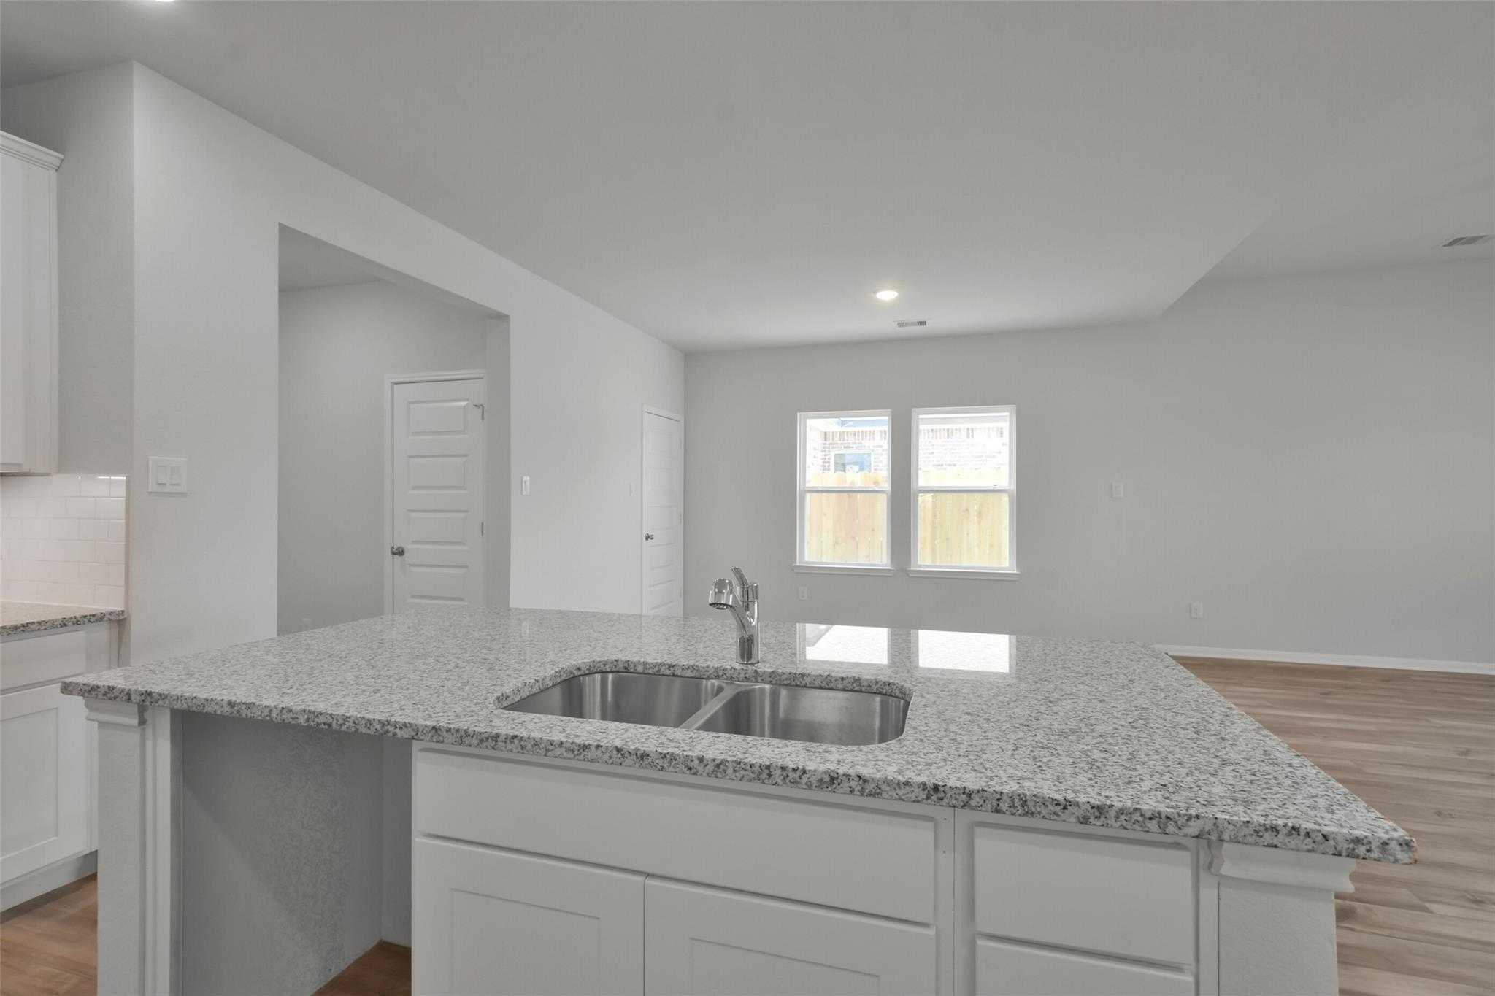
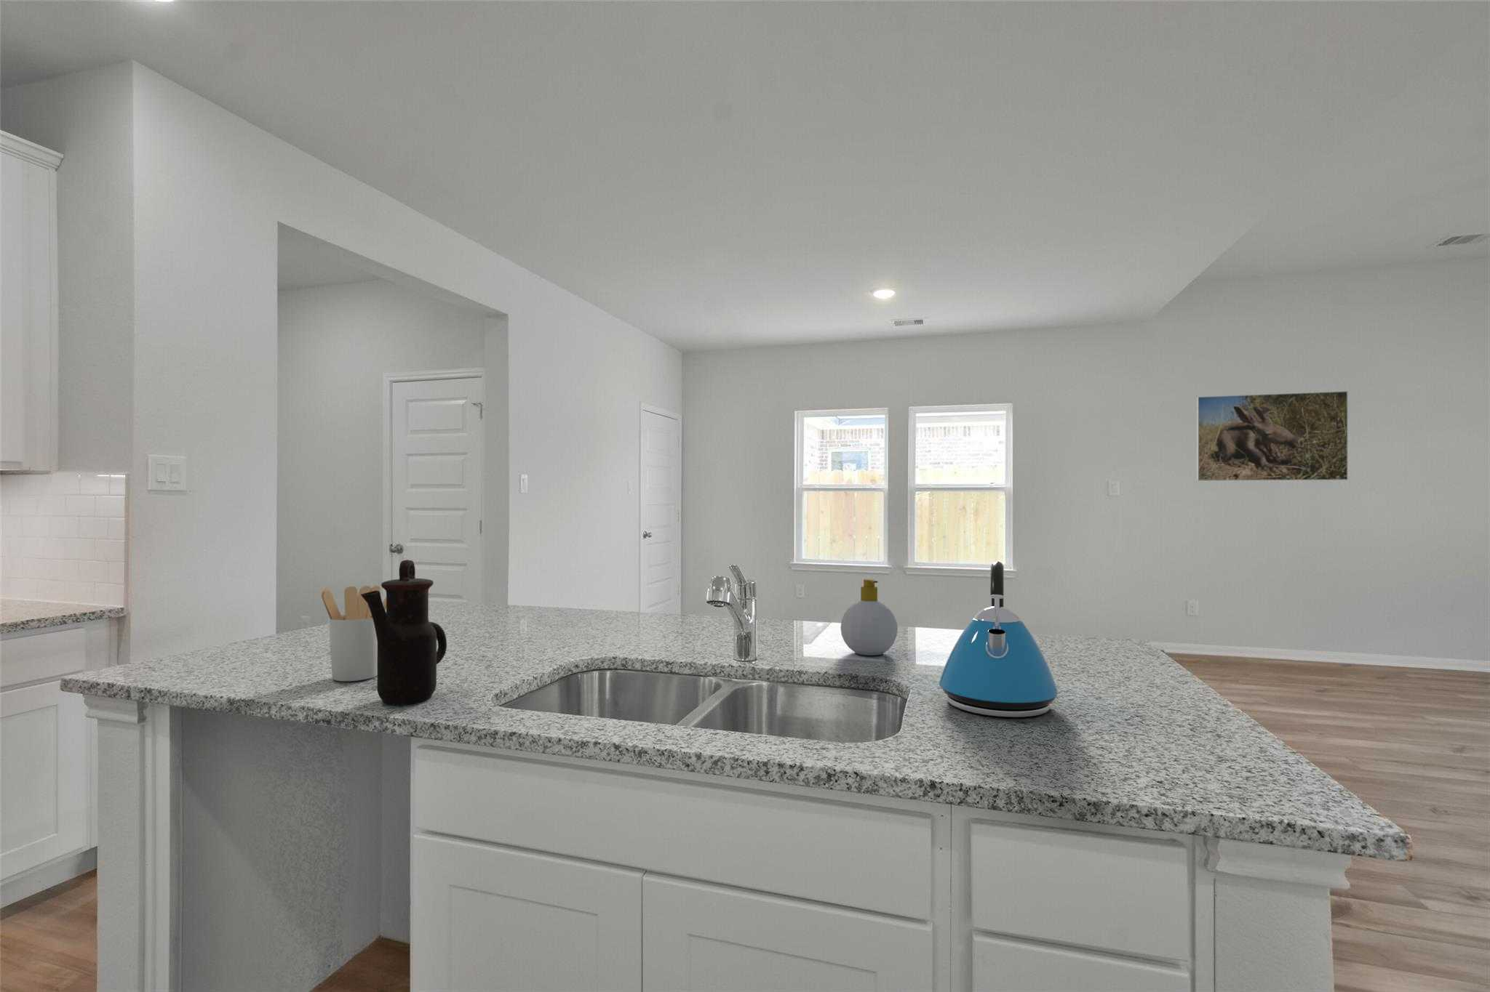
+ soap bottle (869, 616)
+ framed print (1270, 437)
+ teapot (407, 629)
+ kettle (997, 631)
+ utensil holder (357, 629)
